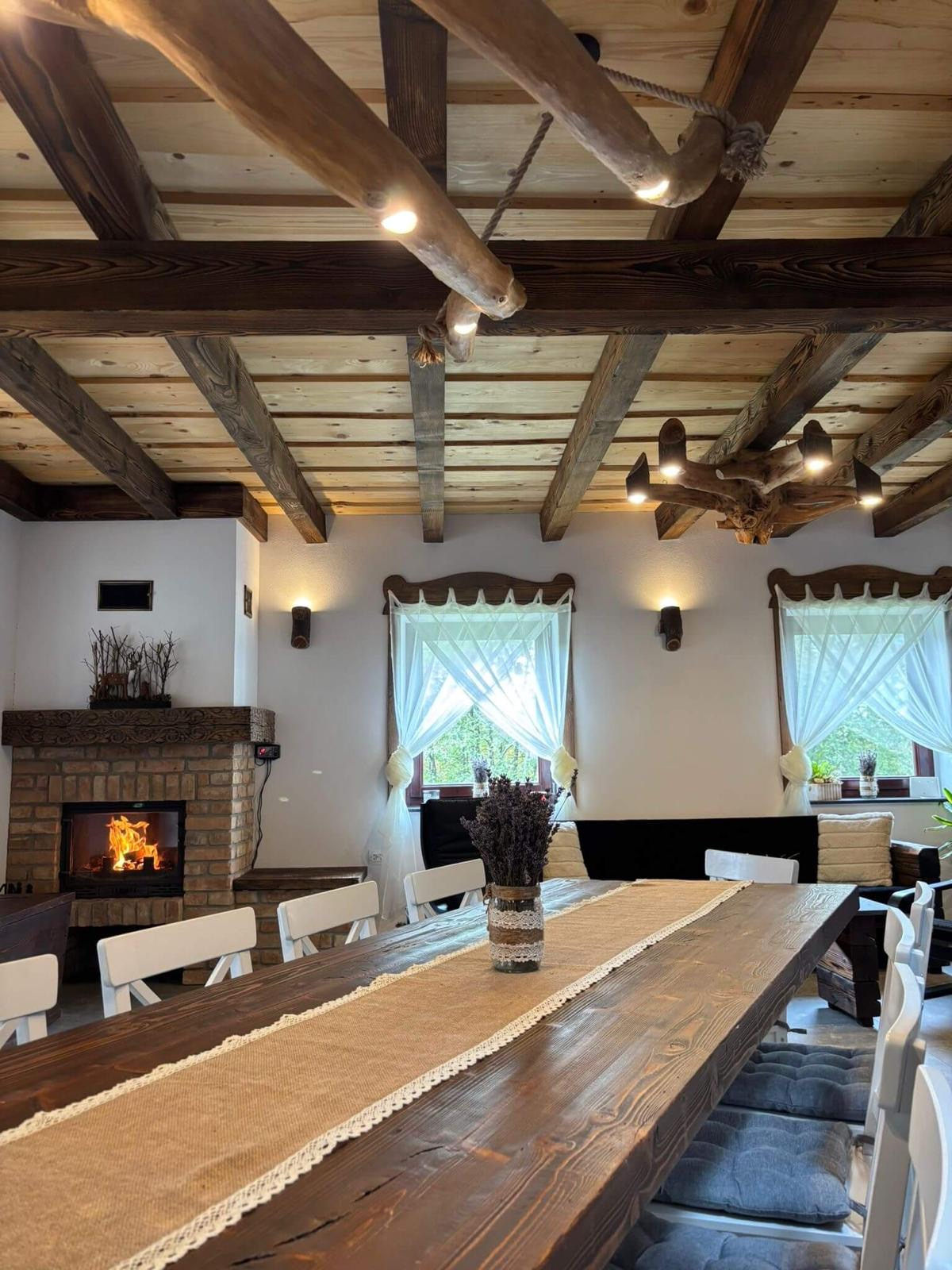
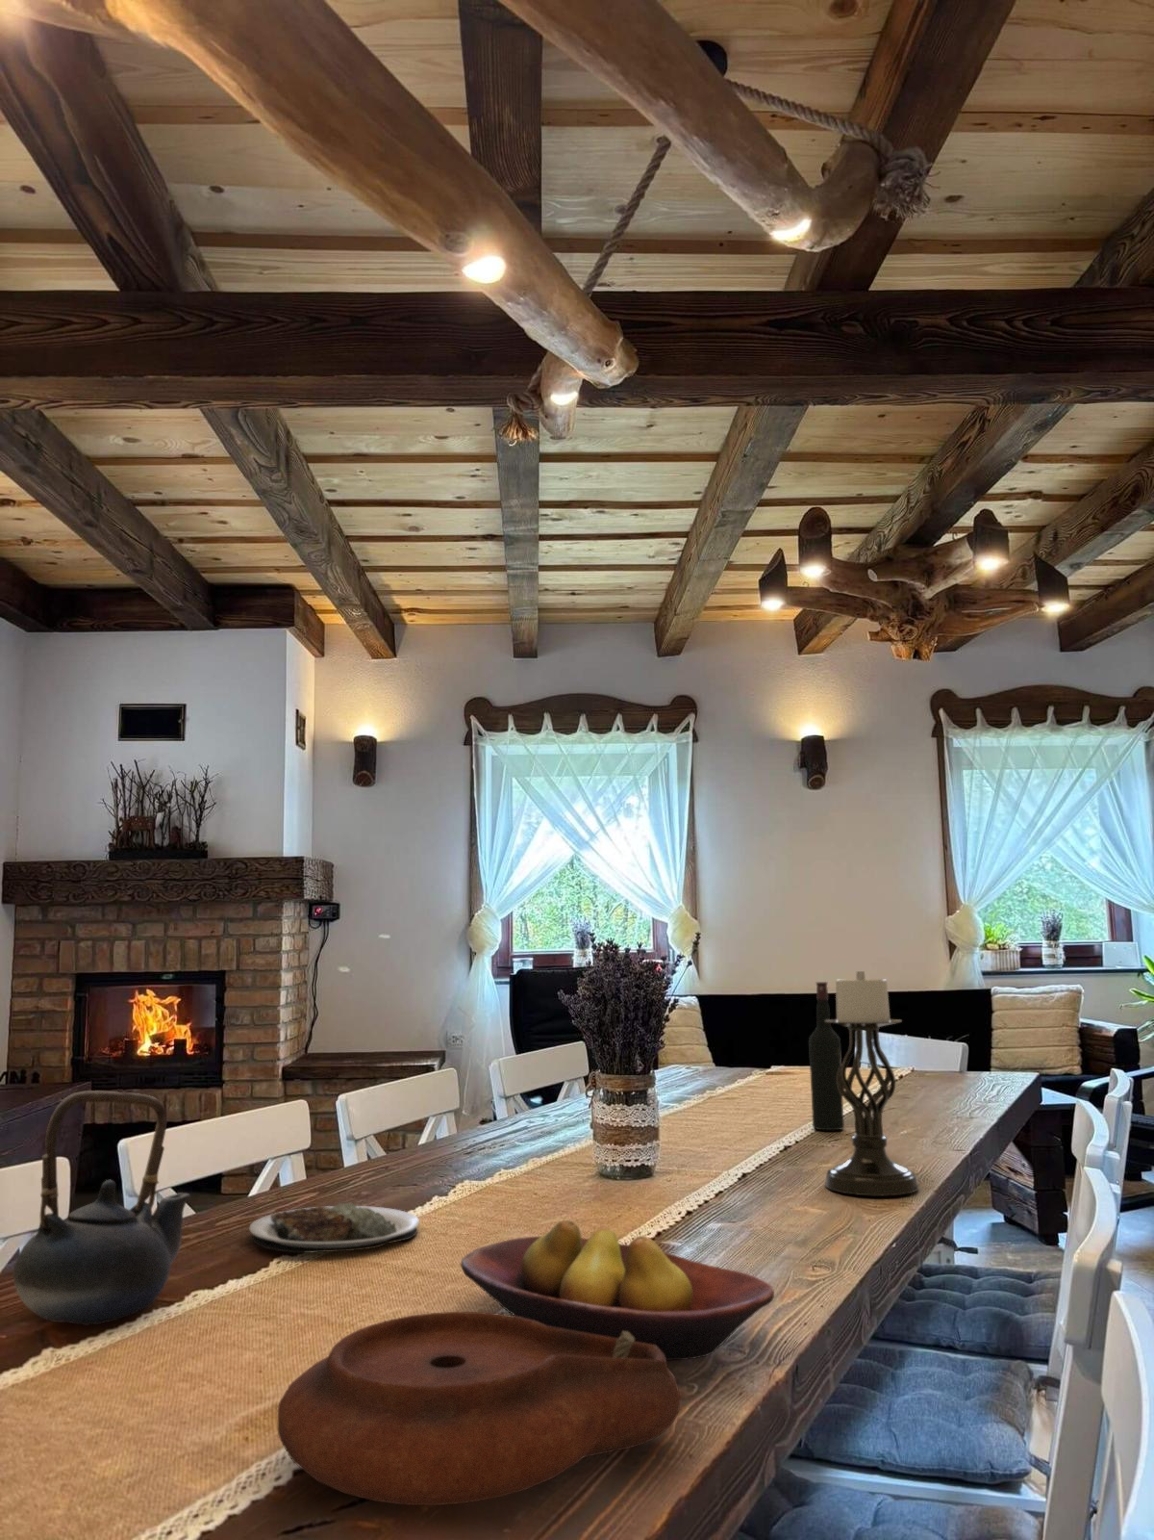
+ wine bottle (824, 1054)
+ plate (335, 1221)
+ fruit bowl (609, 1277)
+ plate (468, 1404)
+ candle holder (868, 1077)
+ teapot (104, 1196)
